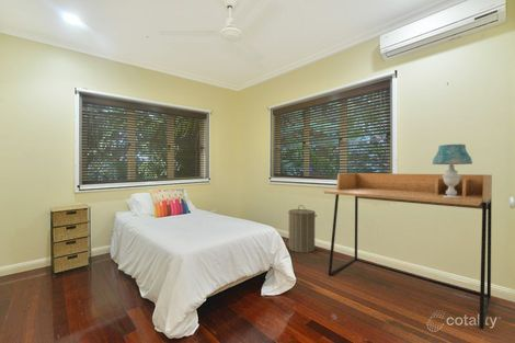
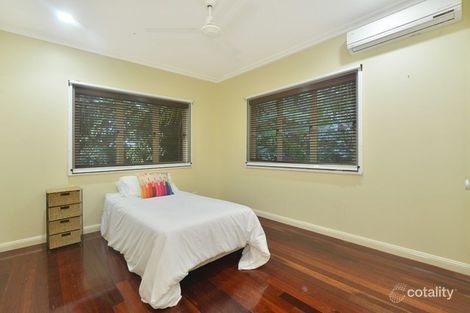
- laundry hamper (301, 227)
- table lamp (451, 171)
- desk (404, 202)
